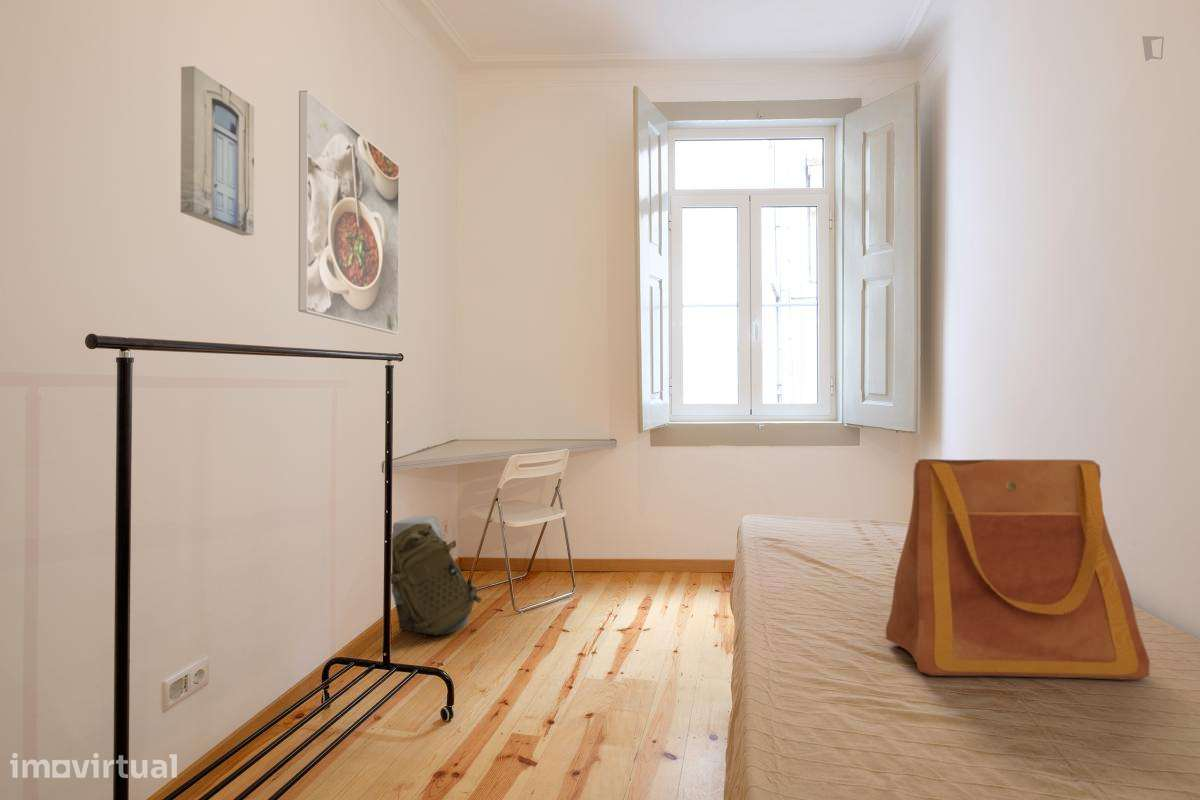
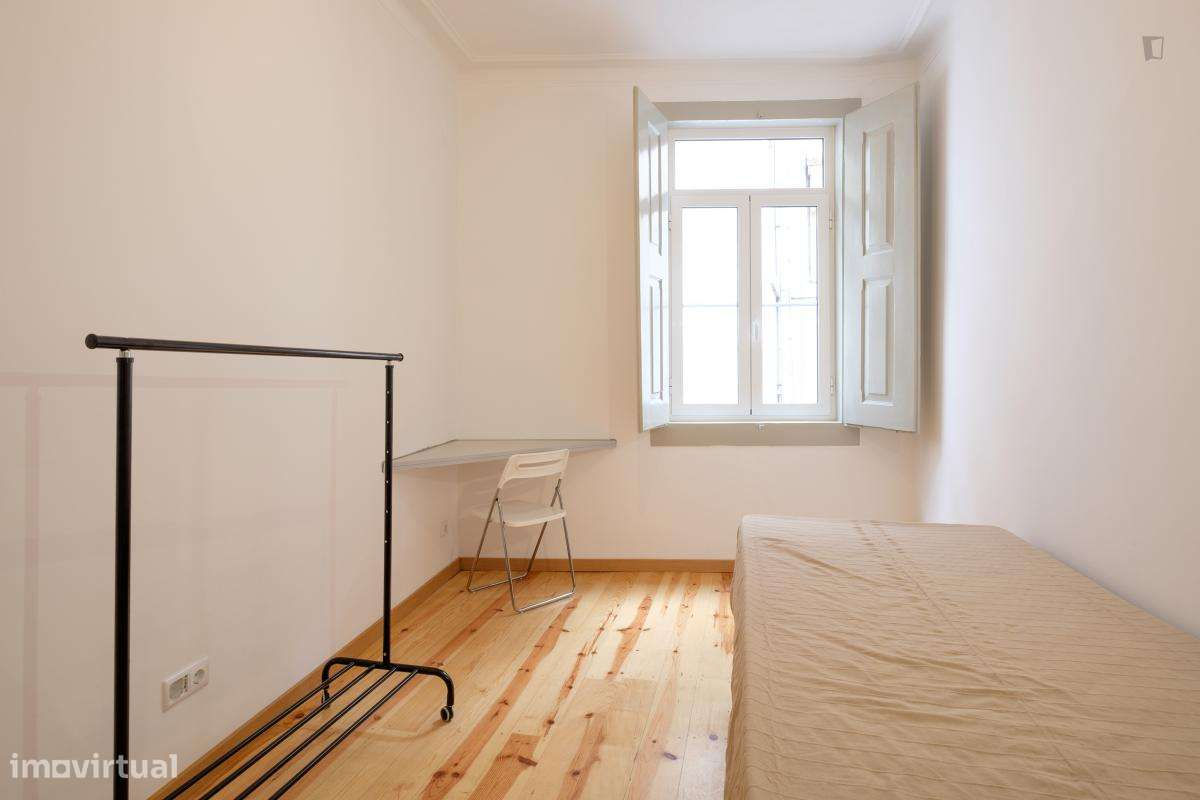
- wall art (219, 156)
- tote bag (1007, 560)
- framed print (355, 228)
- backpack (434, 577)
